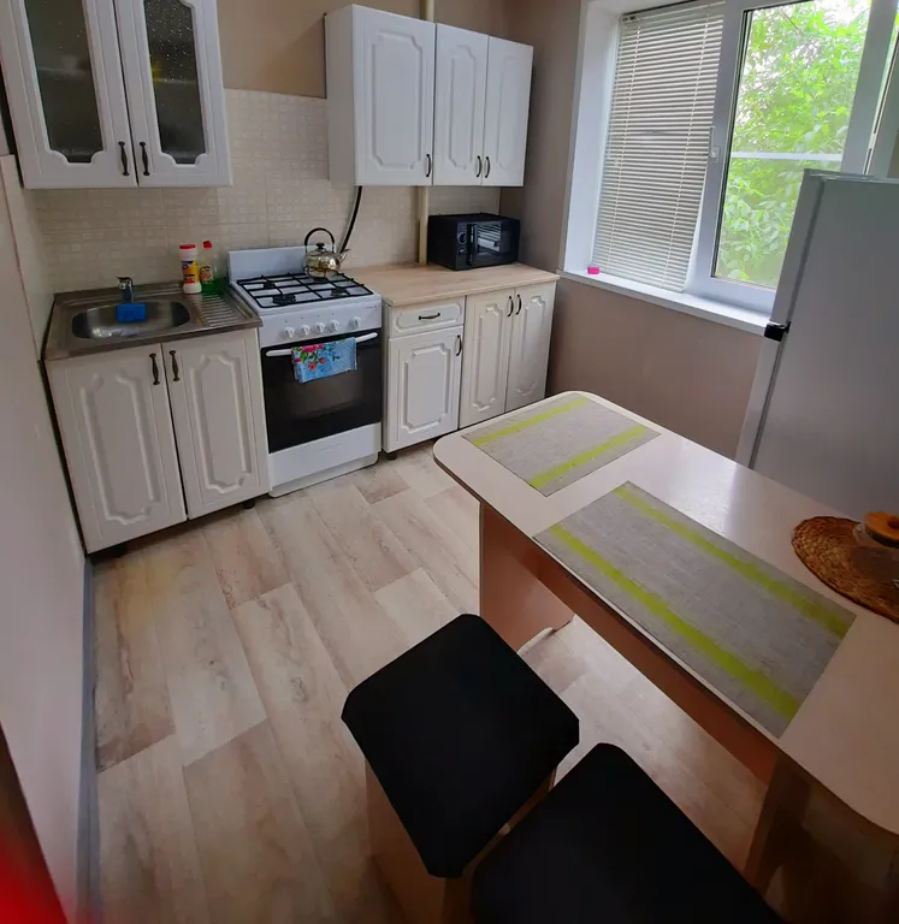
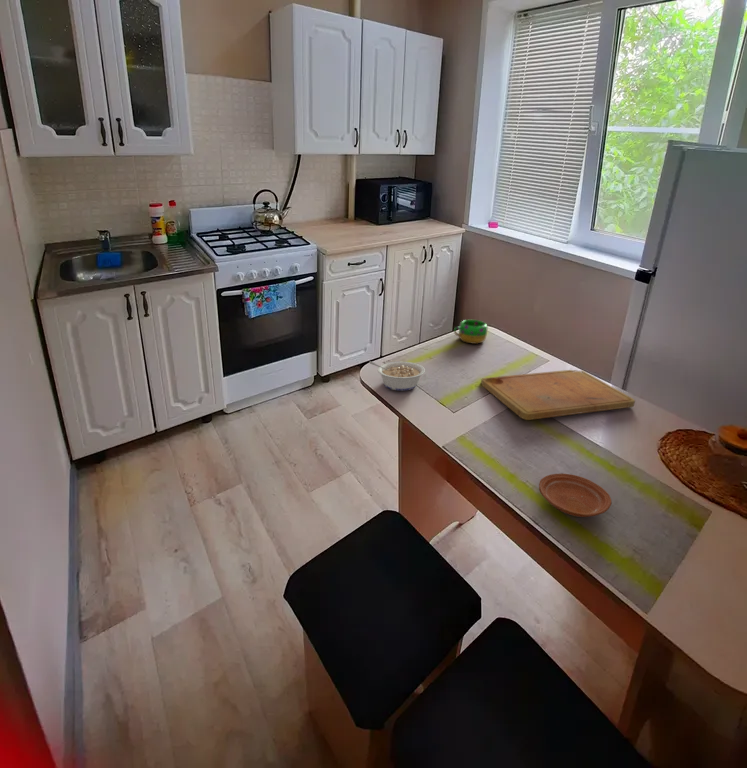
+ cutting board (555, 391)
+ mug (469, 331)
+ legume (399, 375)
+ plate (573, 498)
